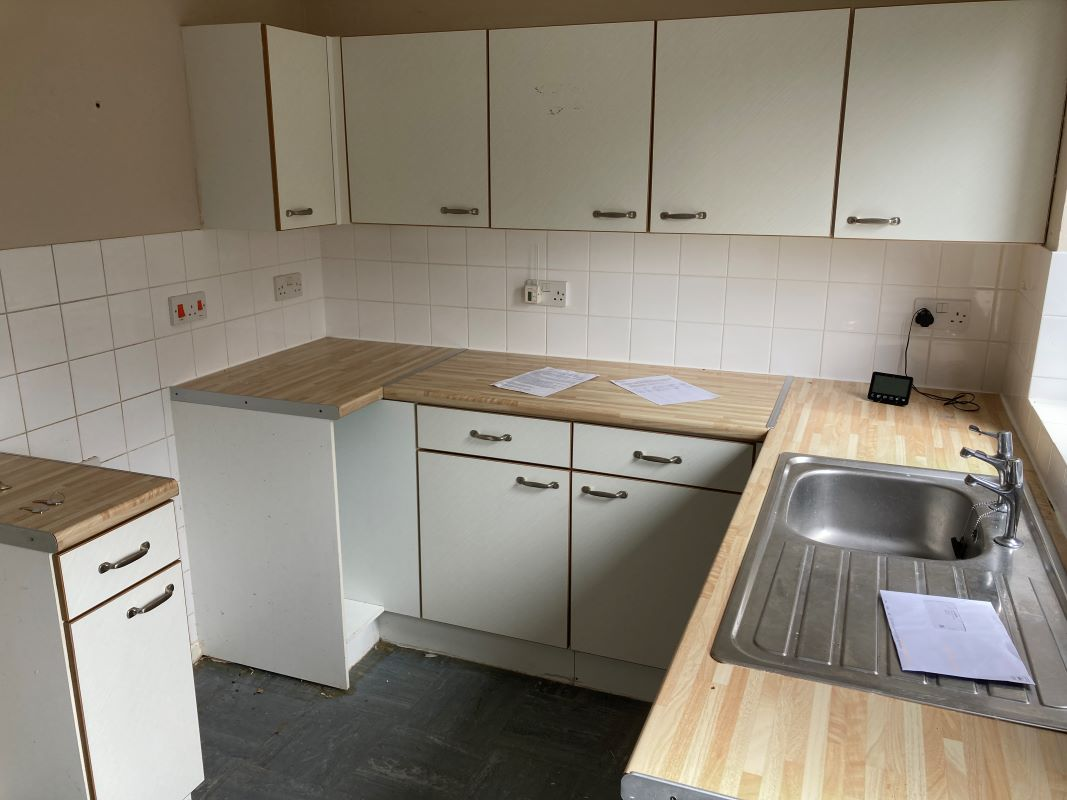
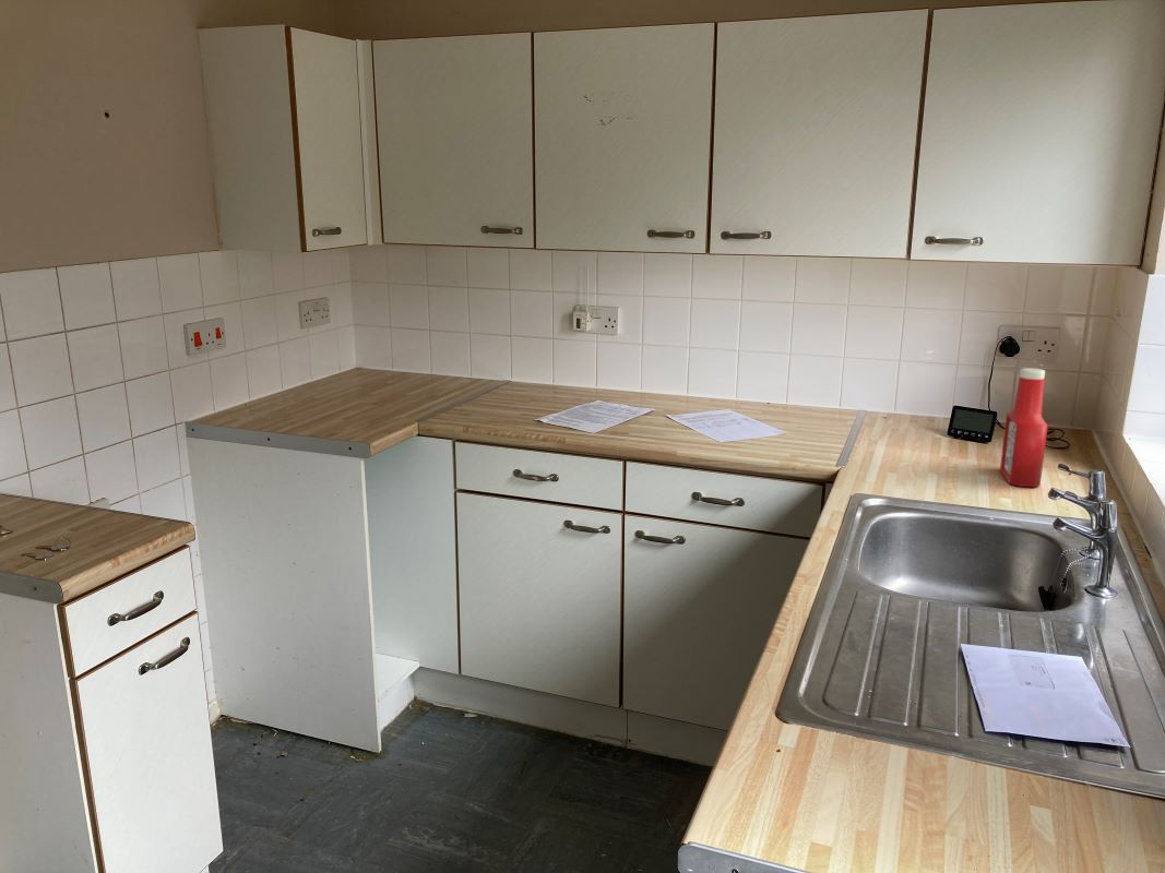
+ soap bottle (1025, 424)
